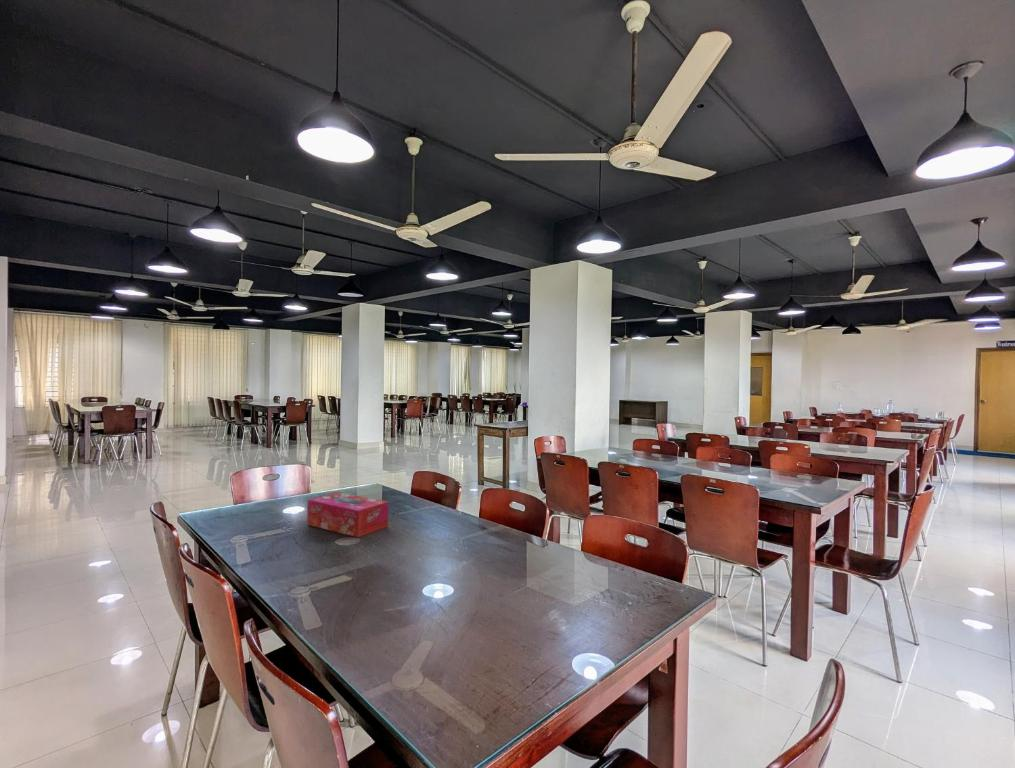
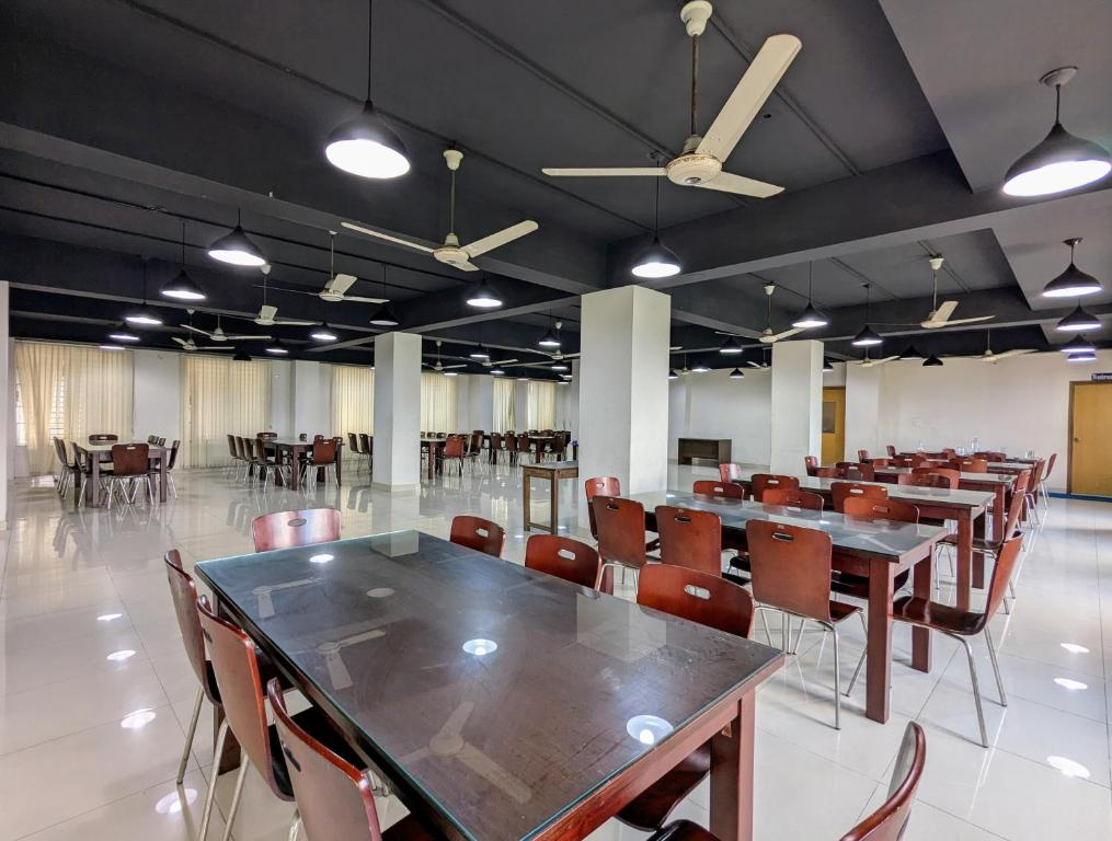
- tissue box (347, 513)
